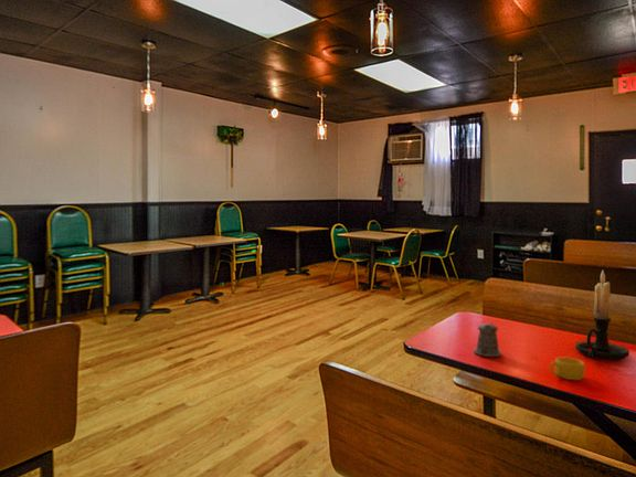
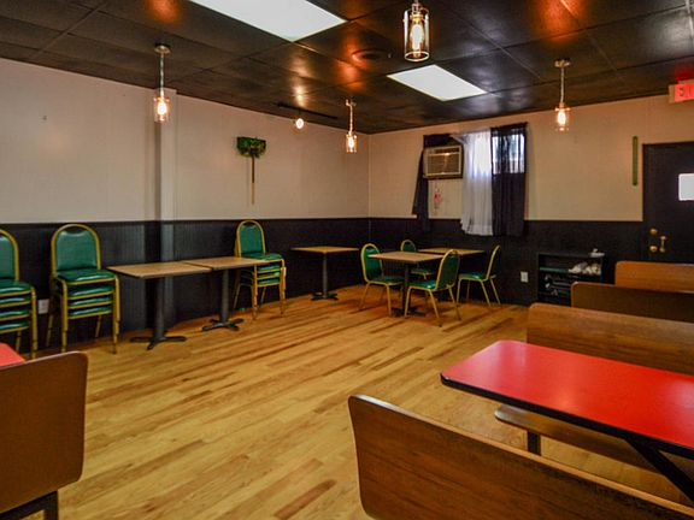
- candle holder (598, 312)
- cup (565, 369)
- pepper shaker (488, 337)
